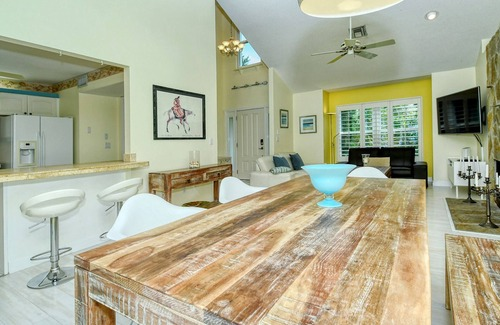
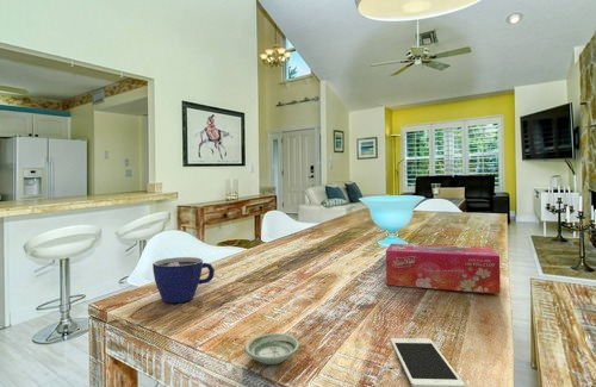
+ tissue box (439, 264)
+ saucer (272, 350)
+ cup (186, 277)
+ cell phone (422, 360)
